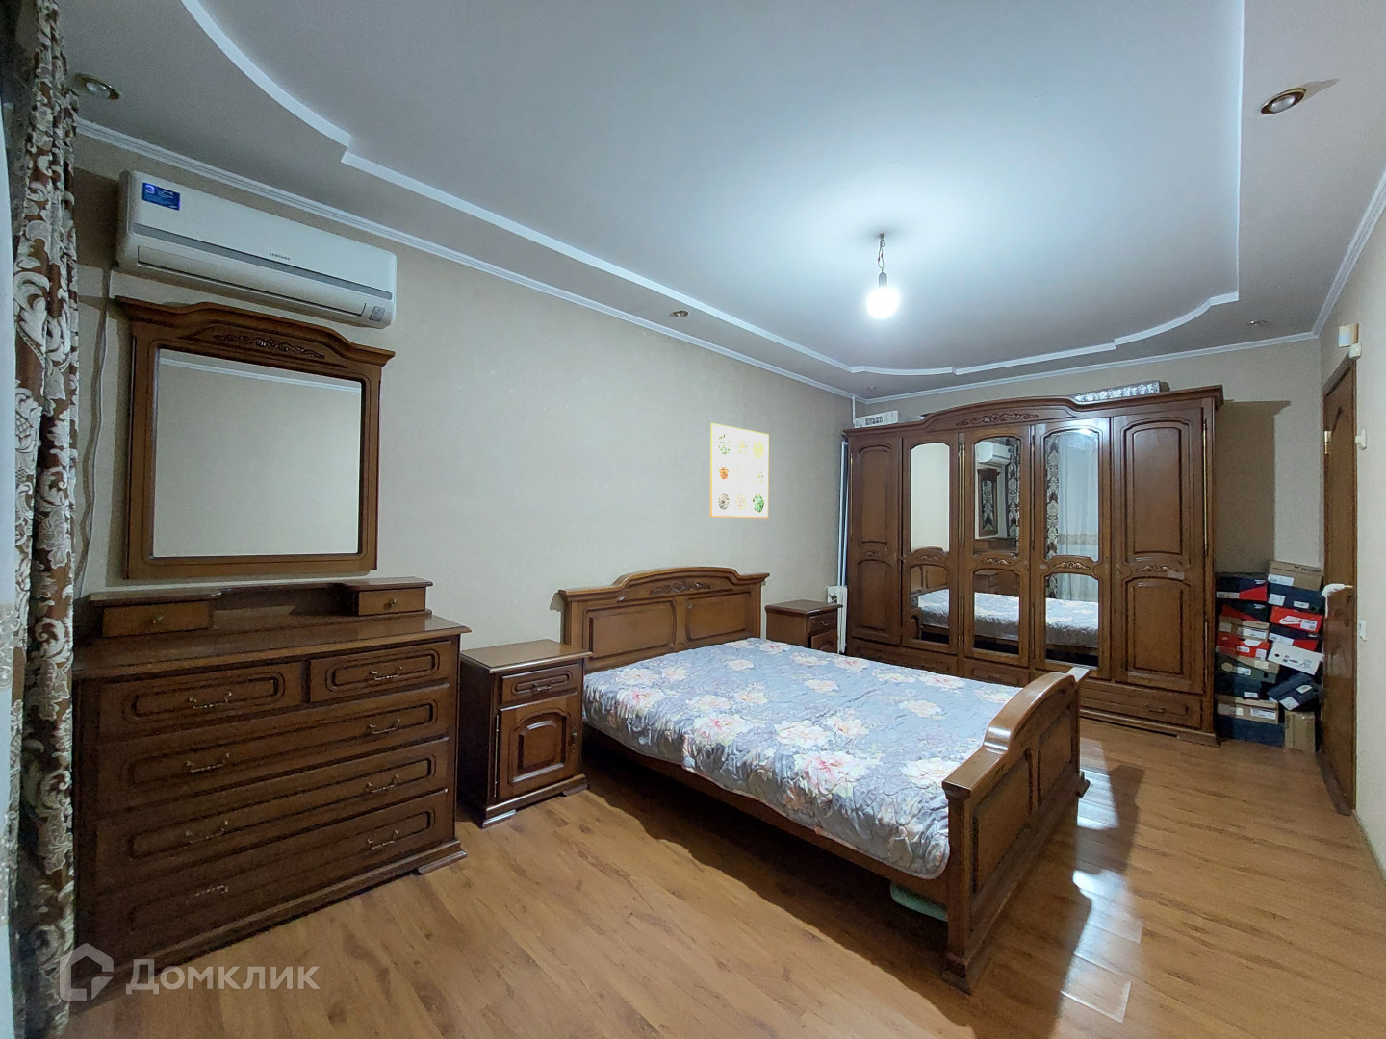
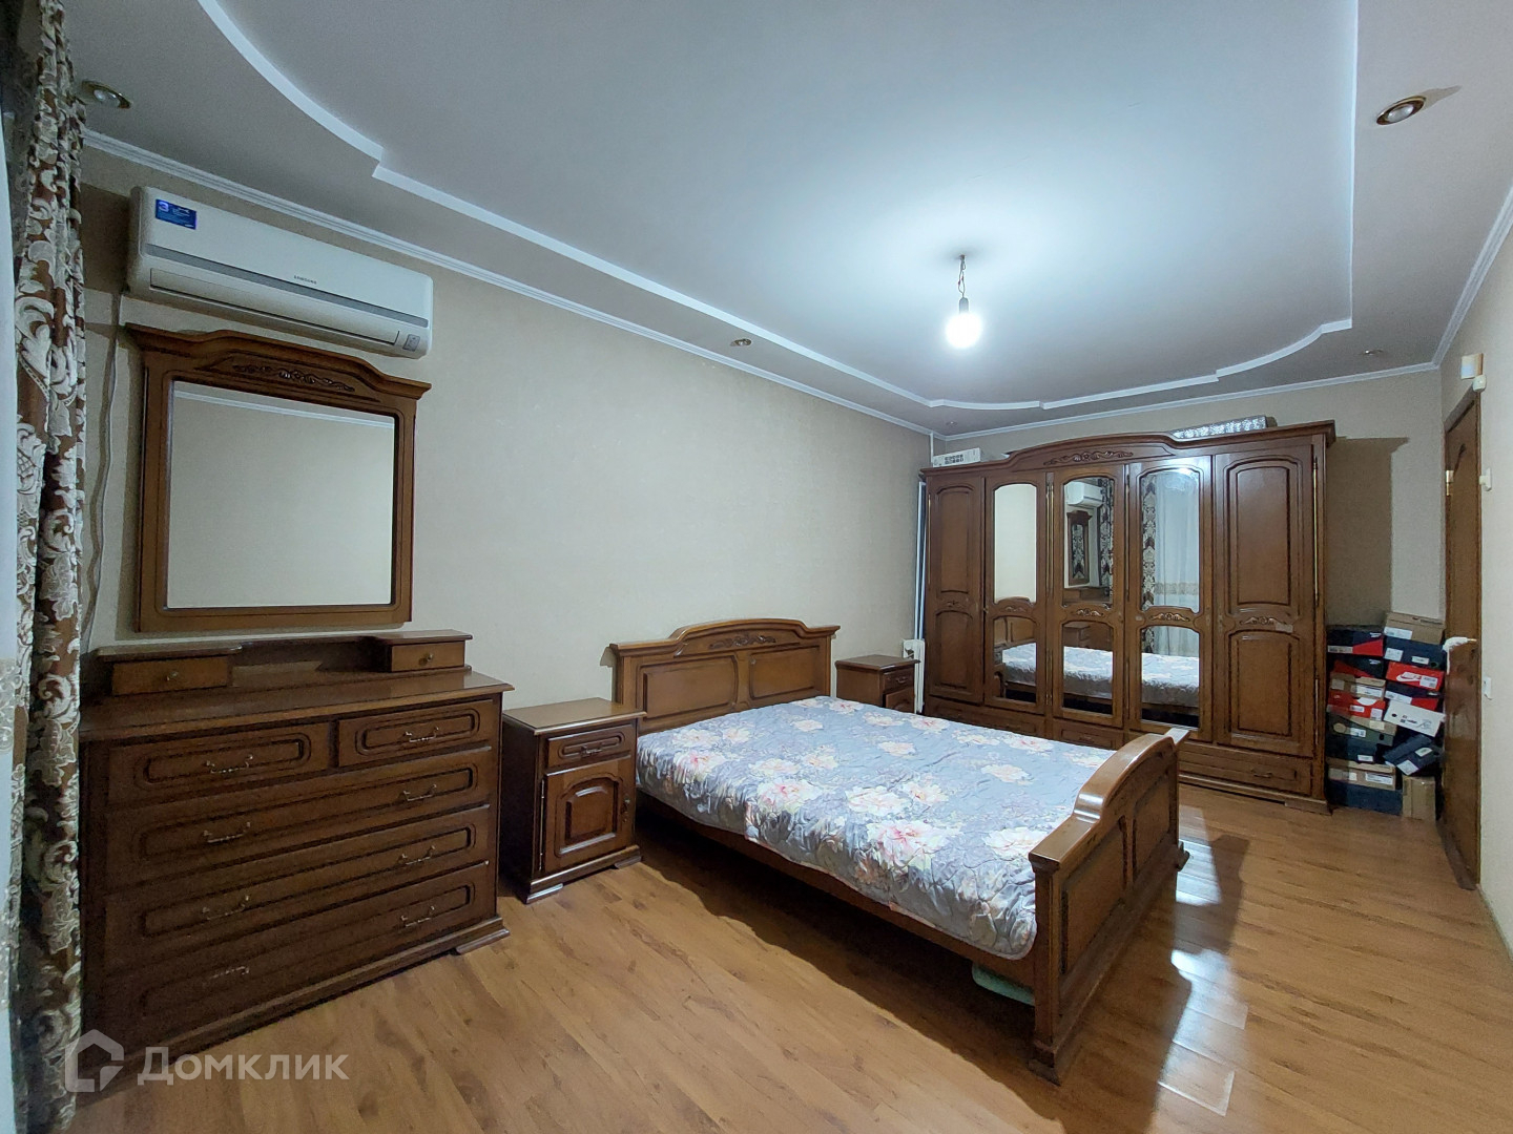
- wall art (740, 473)
